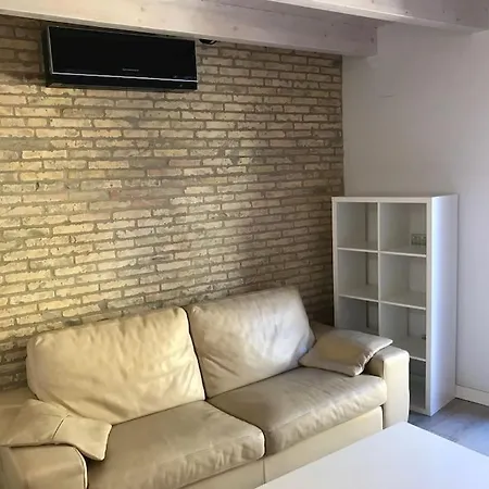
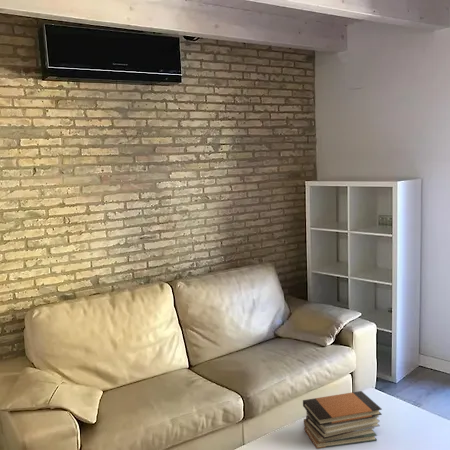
+ book stack (341, 419)
